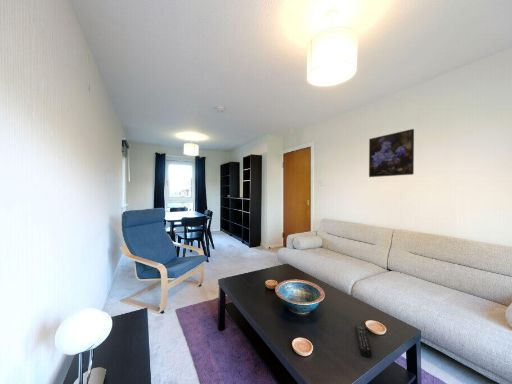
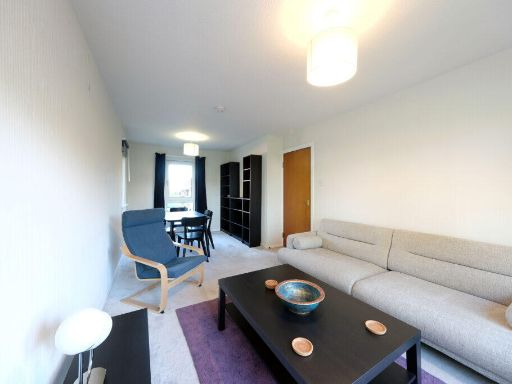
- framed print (389, 155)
- remote control (362, 339)
